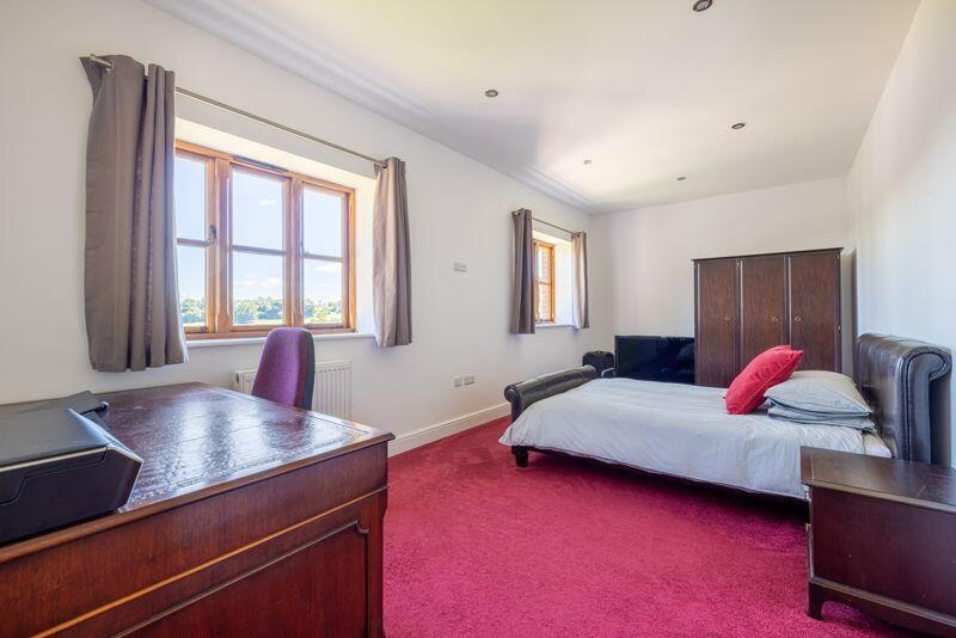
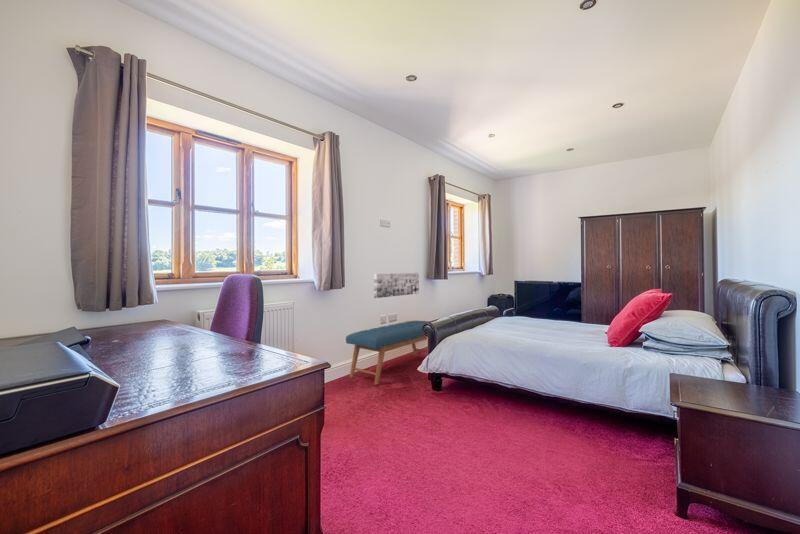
+ bench (398, 347)
+ wall art (398, 284)
